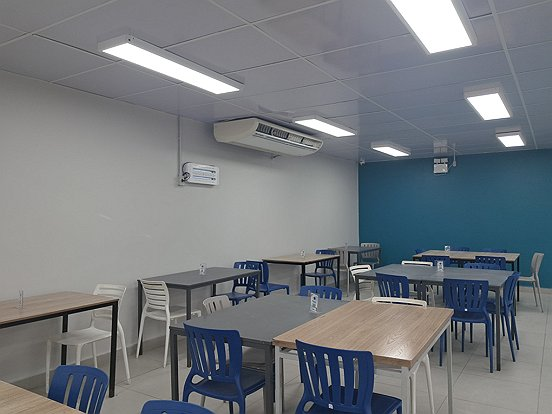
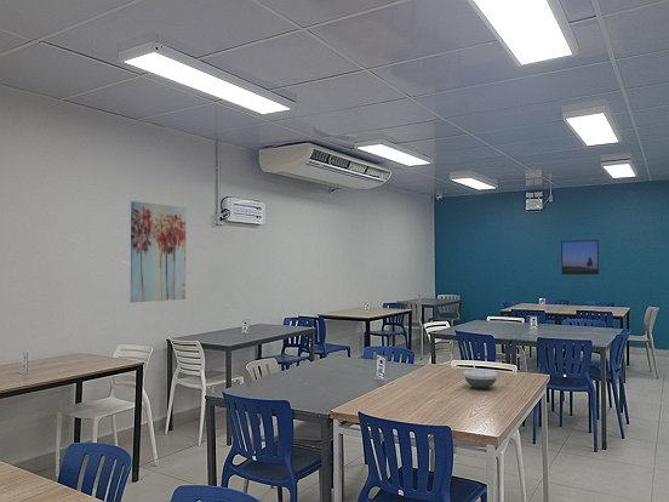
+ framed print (579, 257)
+ bowl (480, 380)
+ wall art (159, 252)
